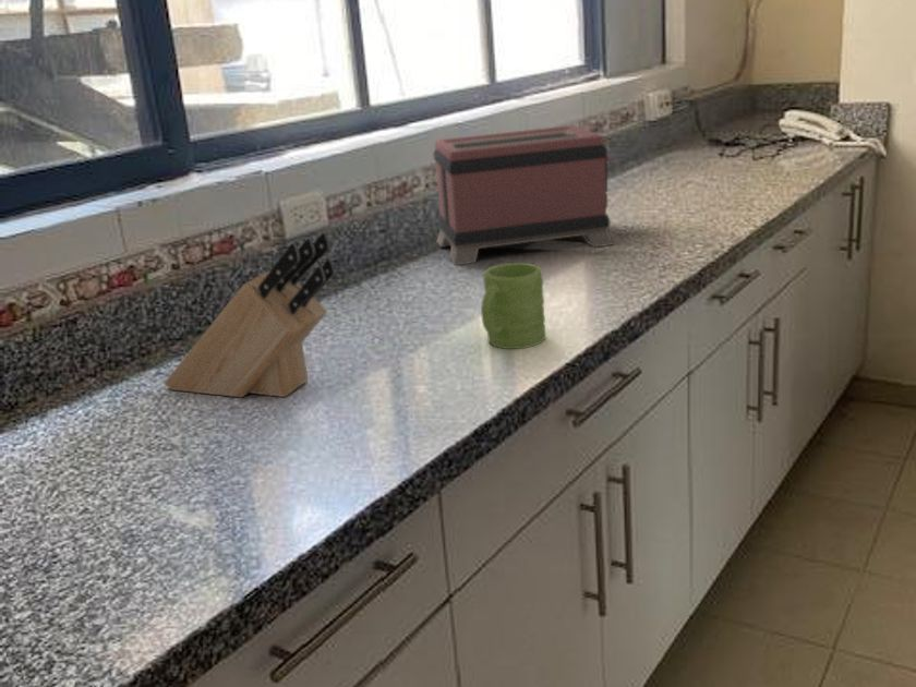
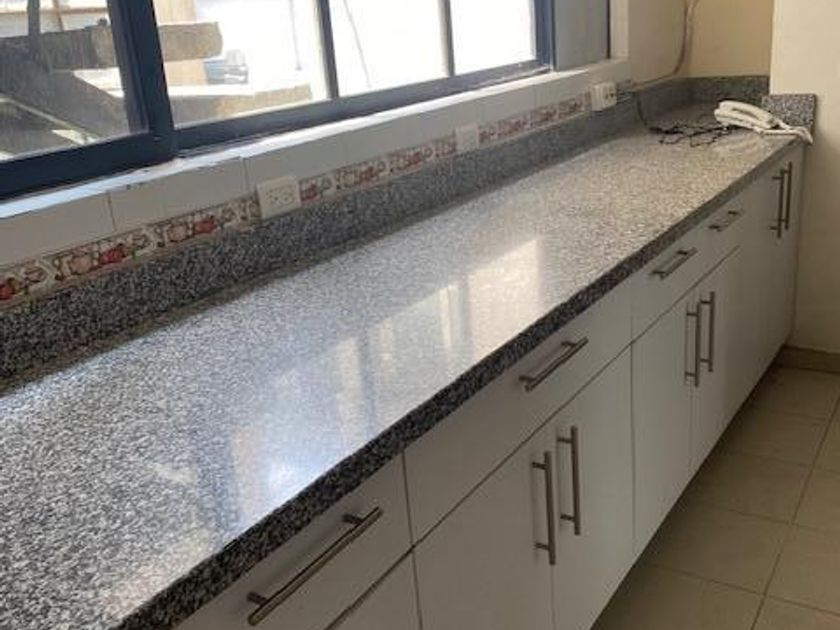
- mug (507, 309)
- toaster (527, 190)
- knife block (250, 312)
